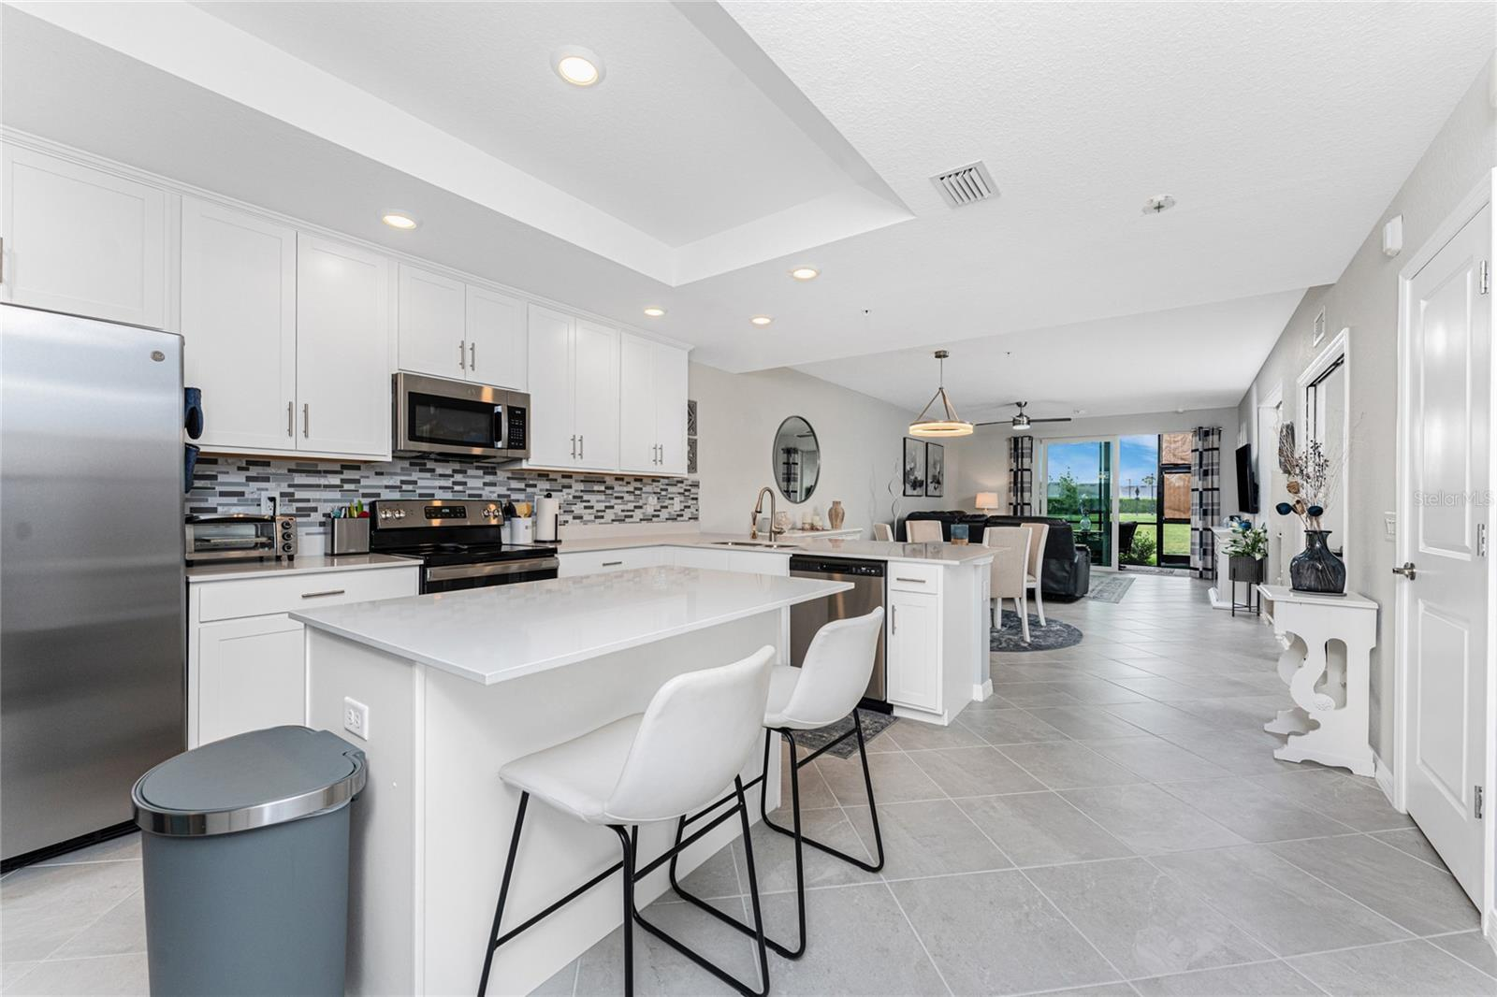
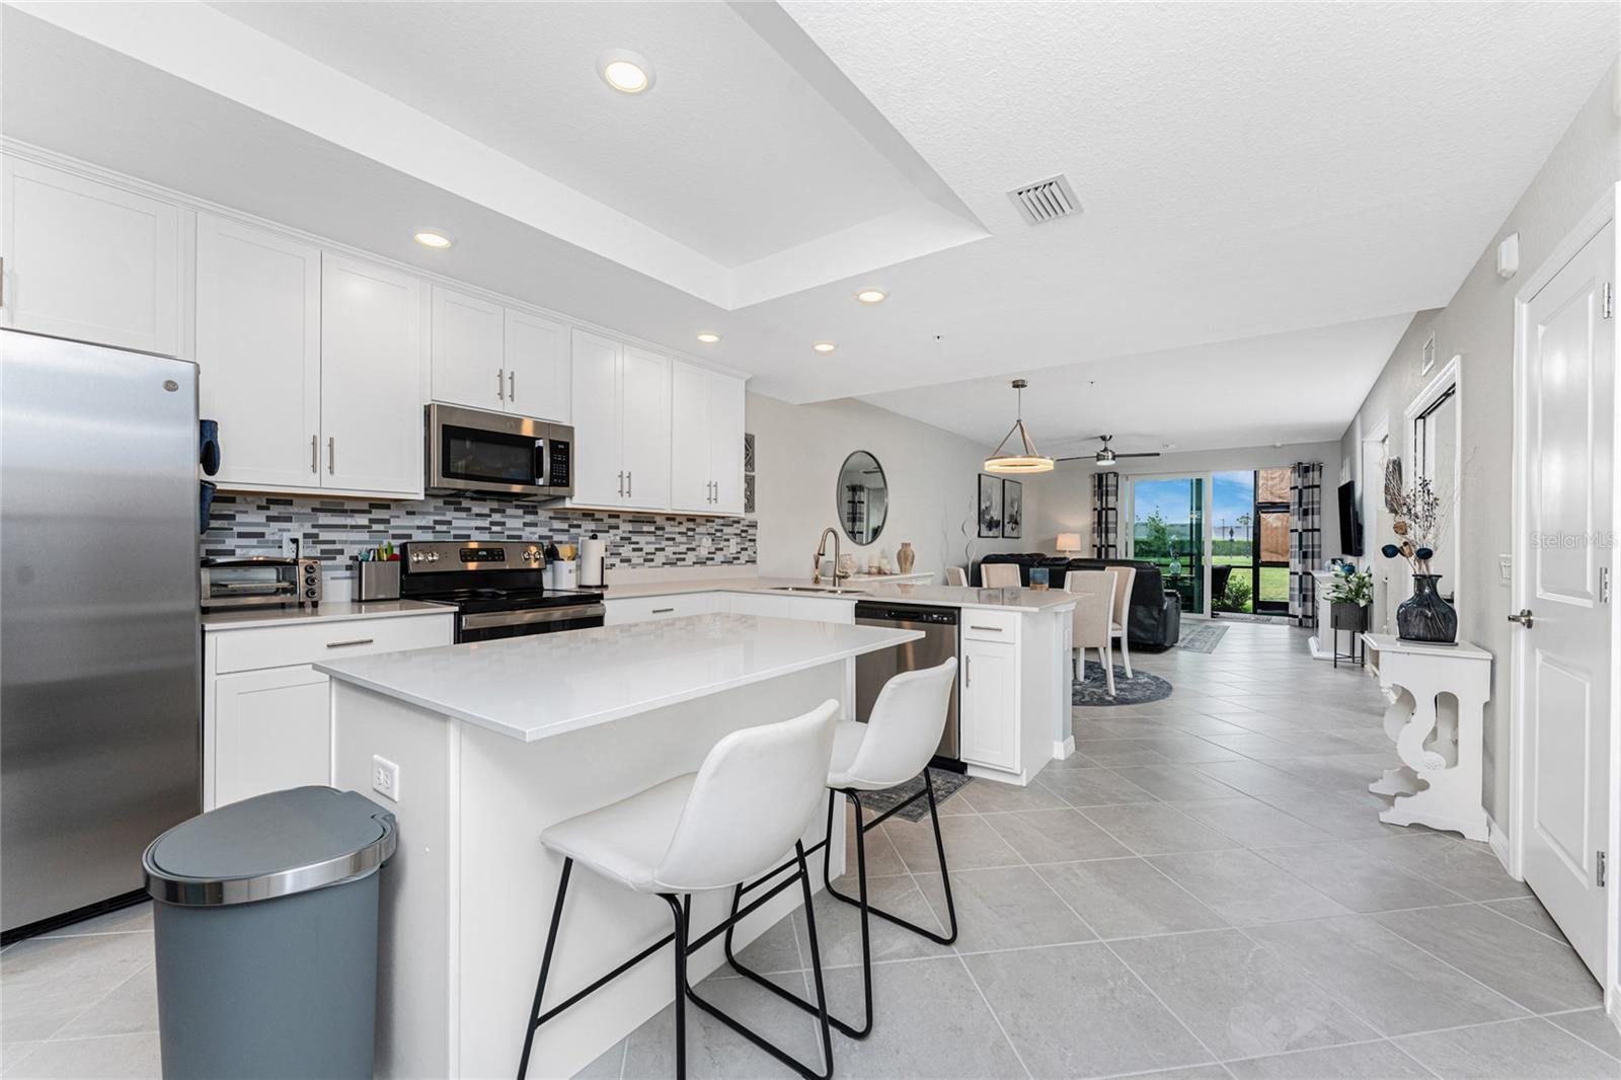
- smoke detector (1158, 204)
